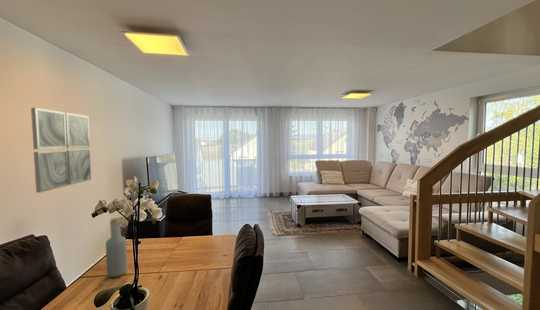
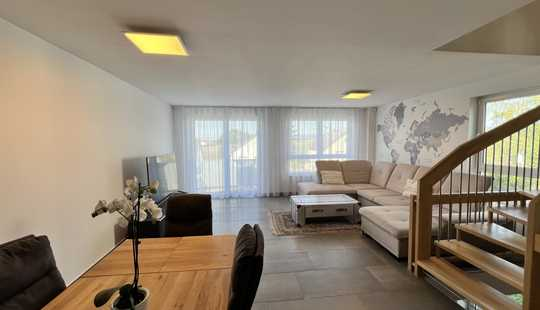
- wall art (65, 150)
- bottle (116, 246)
